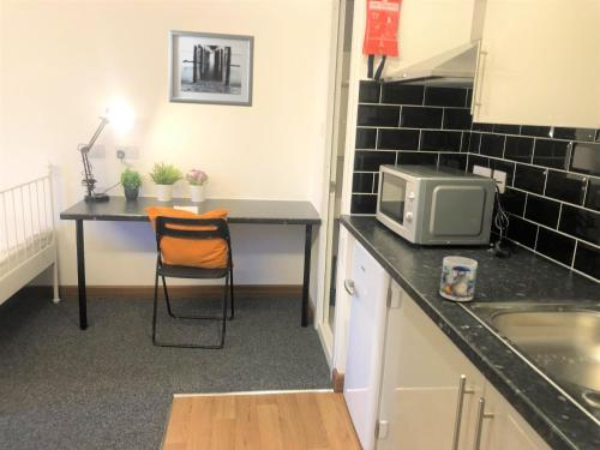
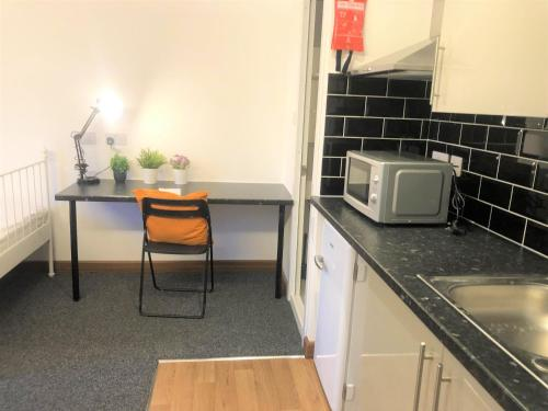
- mug (457, 276)
- wall art (211, 68)
